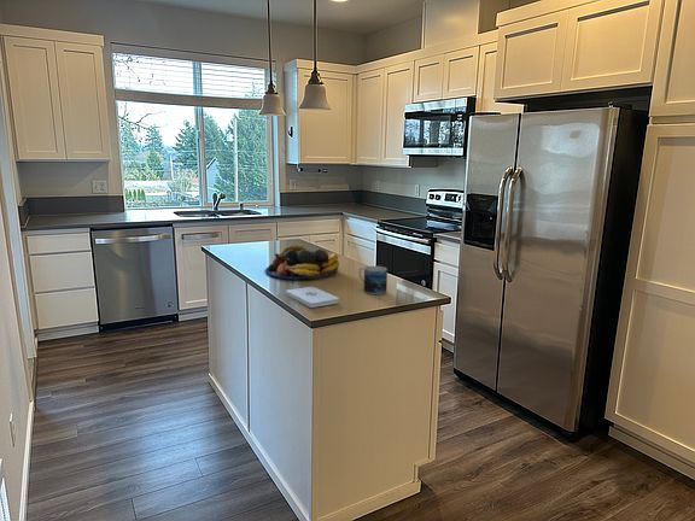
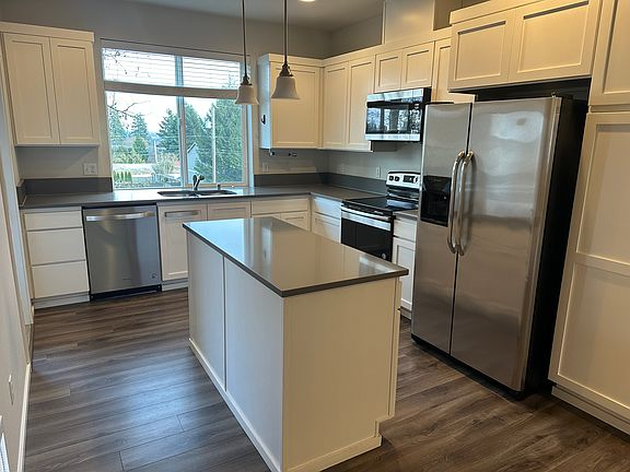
- notepad (311, 295)
- fruit bowl (300, 258)
- mug (370, 279)
